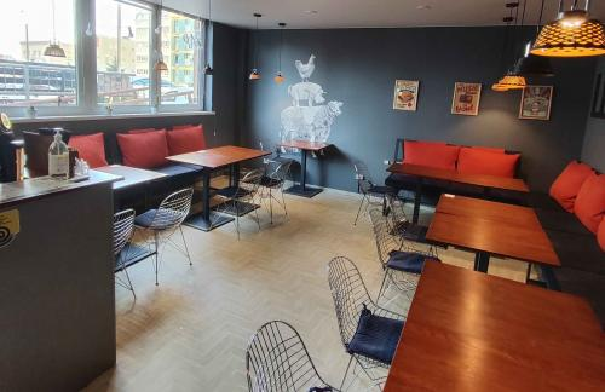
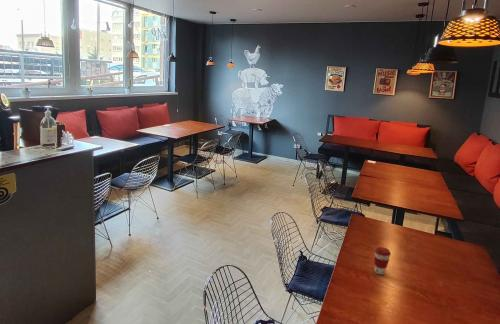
+ coffee cup (381, 260)
